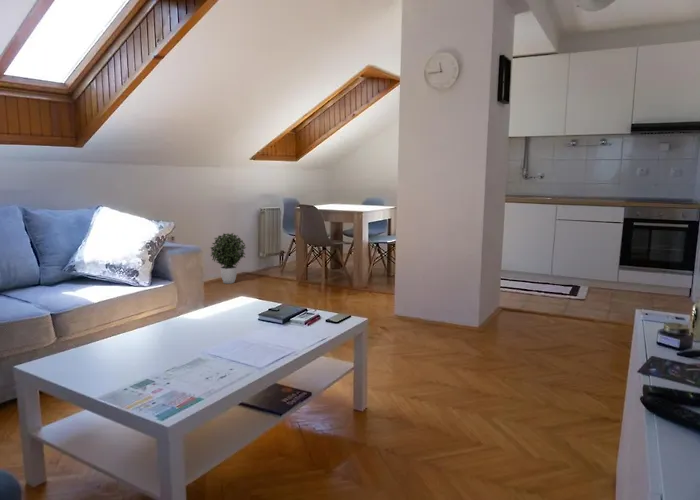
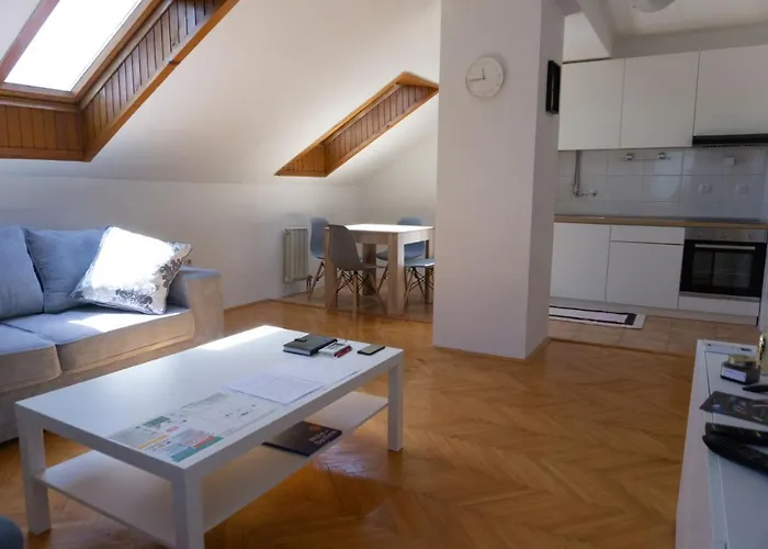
- potted plant (229, 257)
